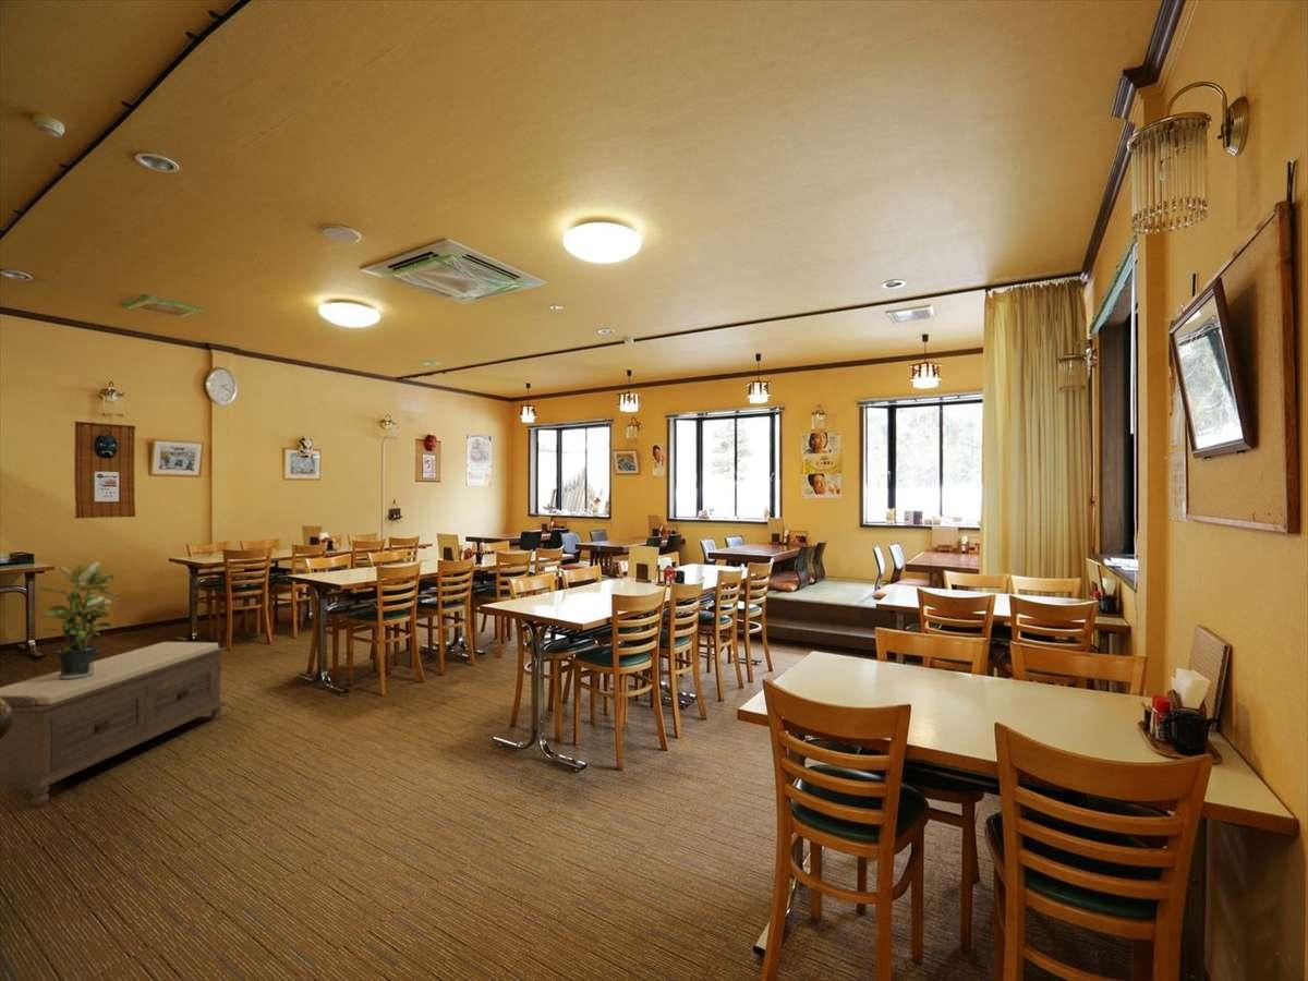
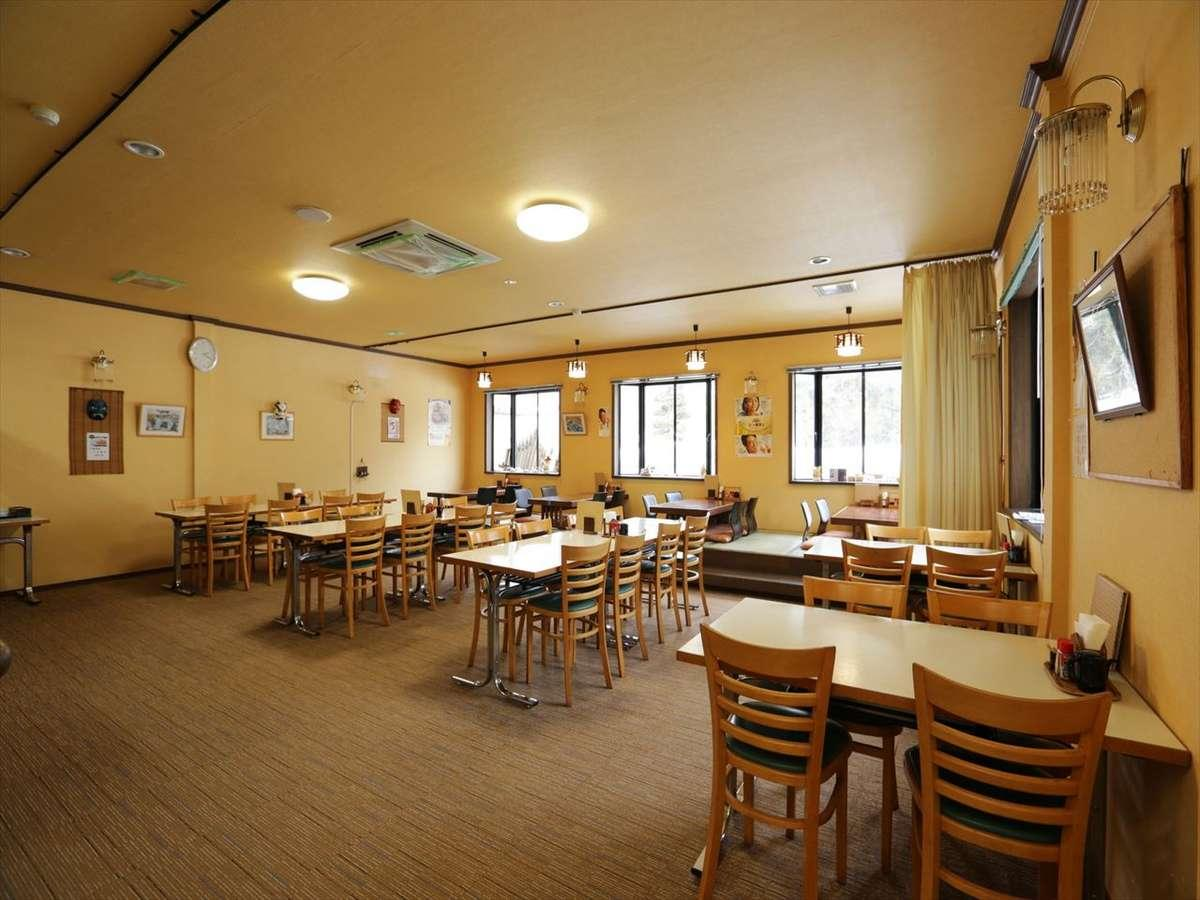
- potted plant (82, 617)
- bench (114, 708)
